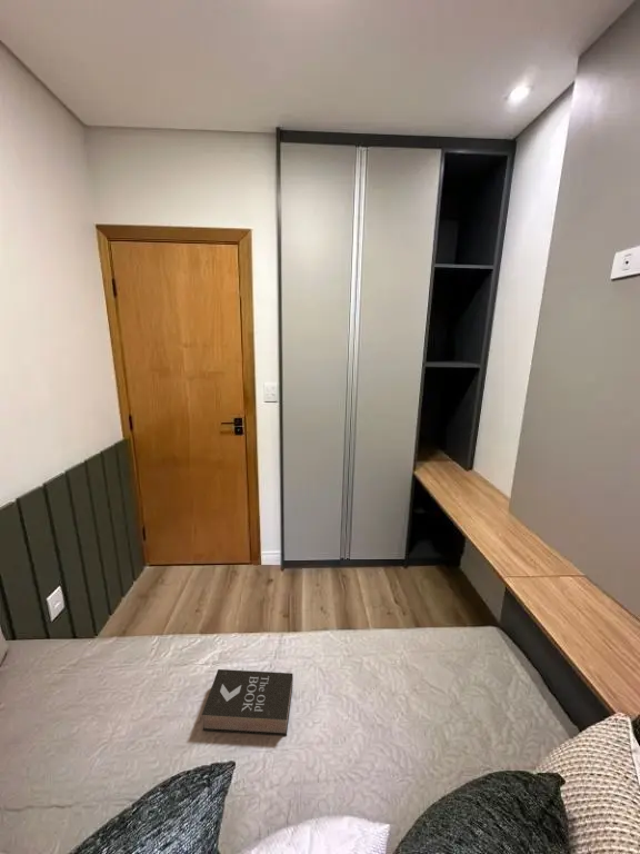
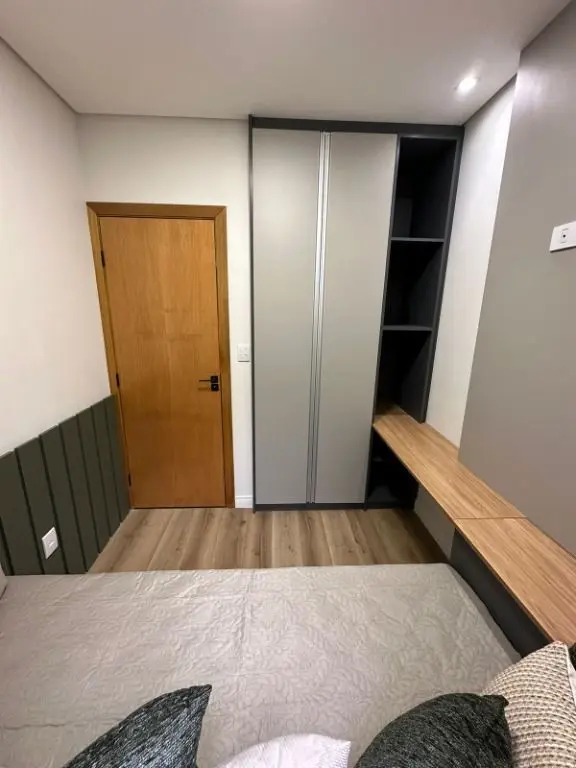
- book (250, 699)
